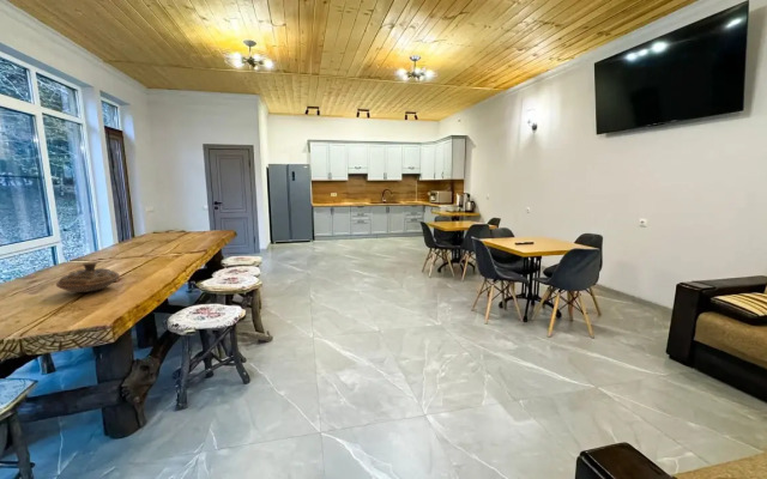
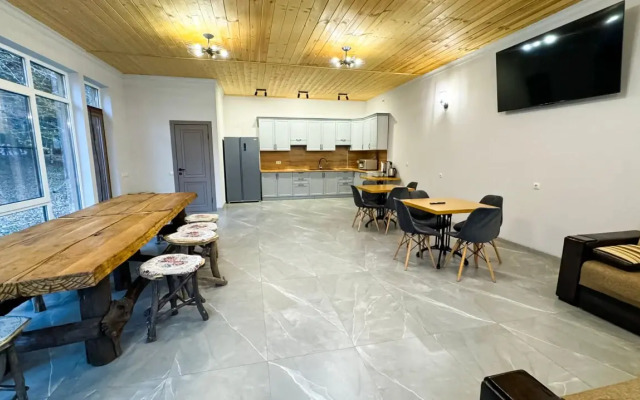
- decorative bowl (87, 277)
